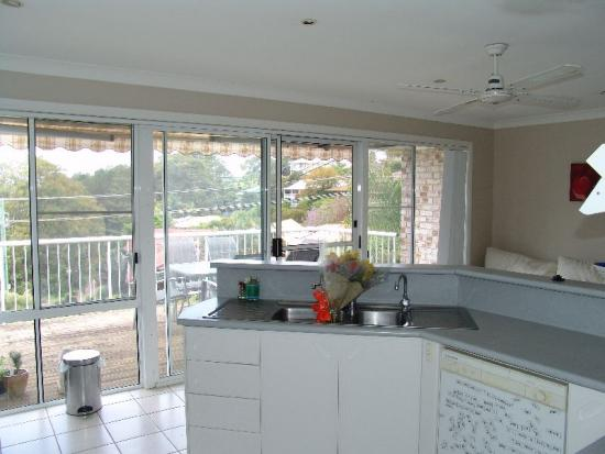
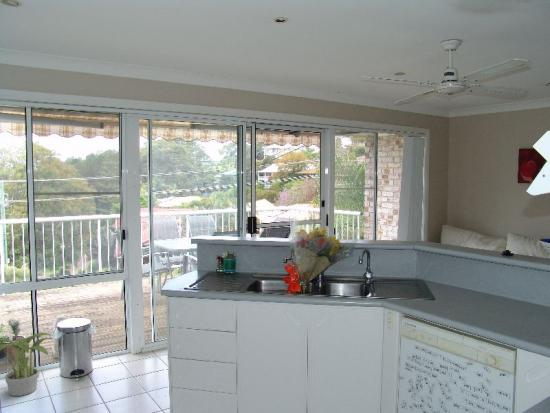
+ potted plant (23, 363)
